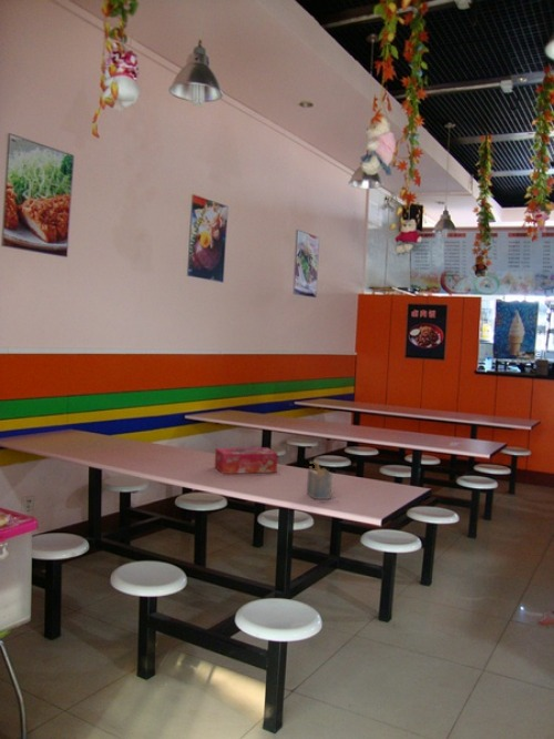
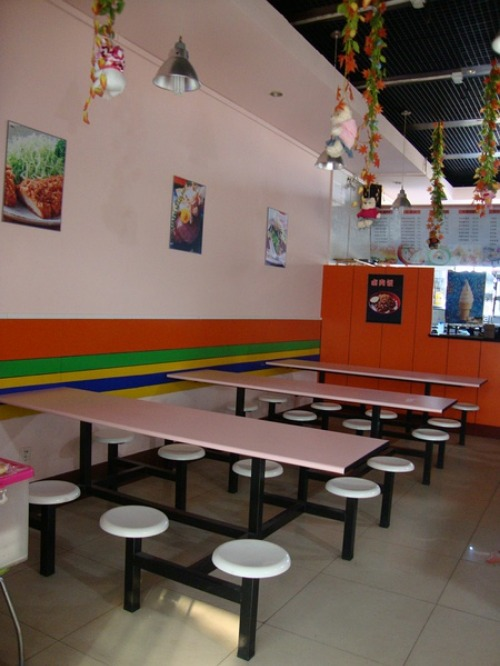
- tissue box (245, 459)
- napkin holder (319, 478)
